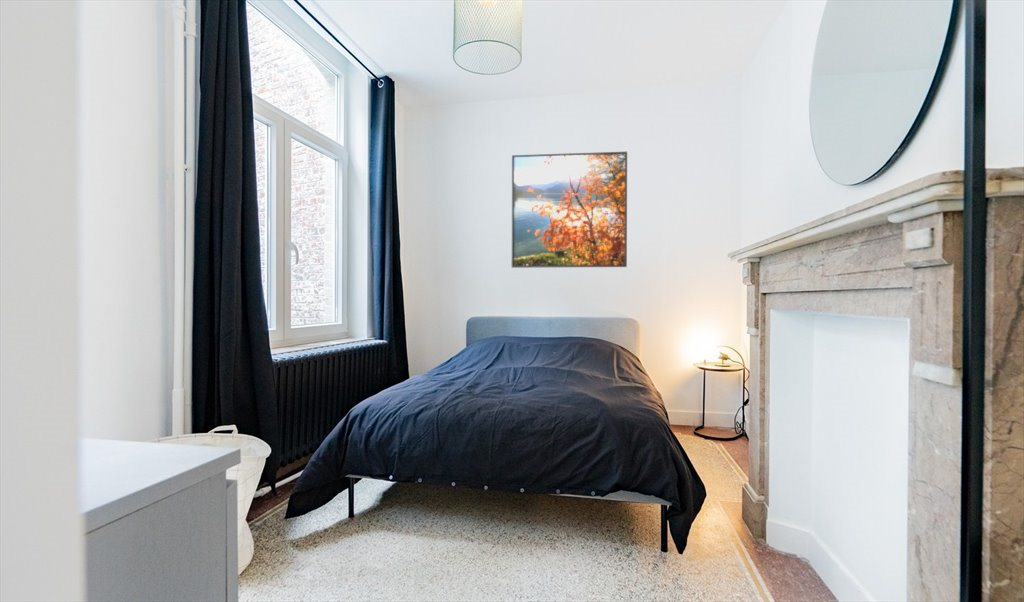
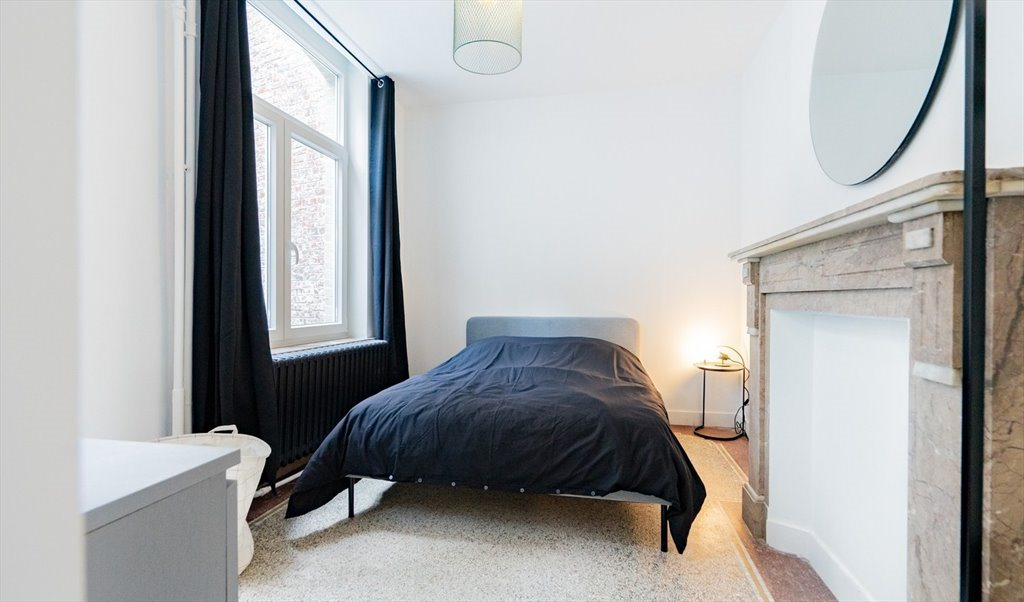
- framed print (568, 210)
